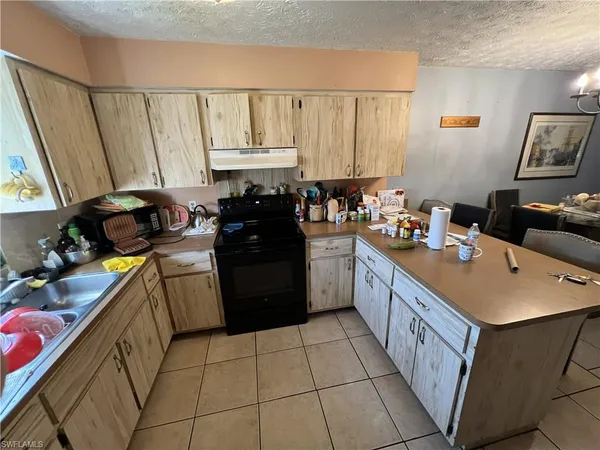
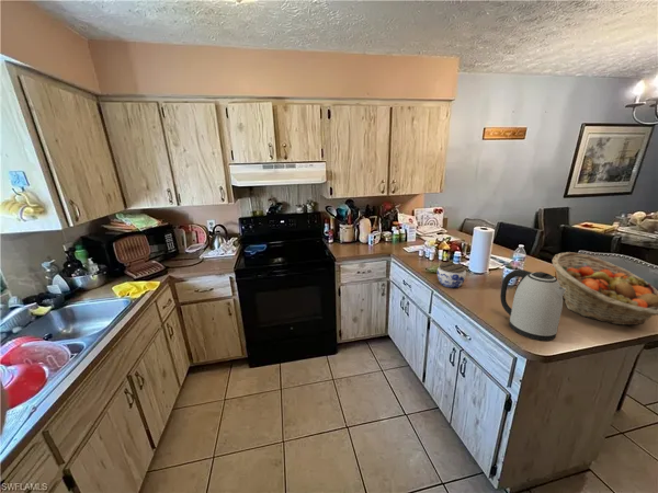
+ kettle (529, 298)
+ fruit basket (602, 286)
+ jar (451, 275)
